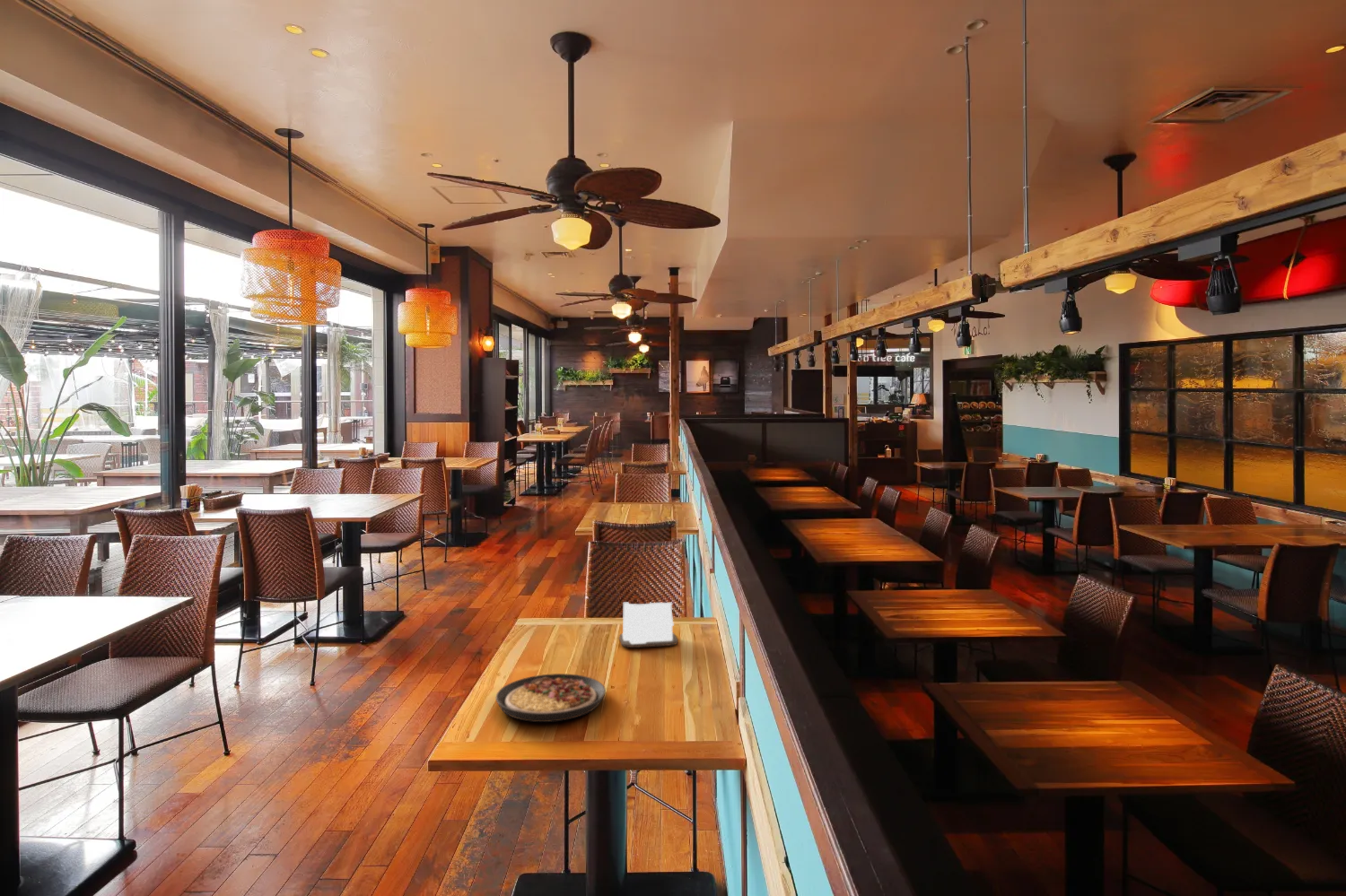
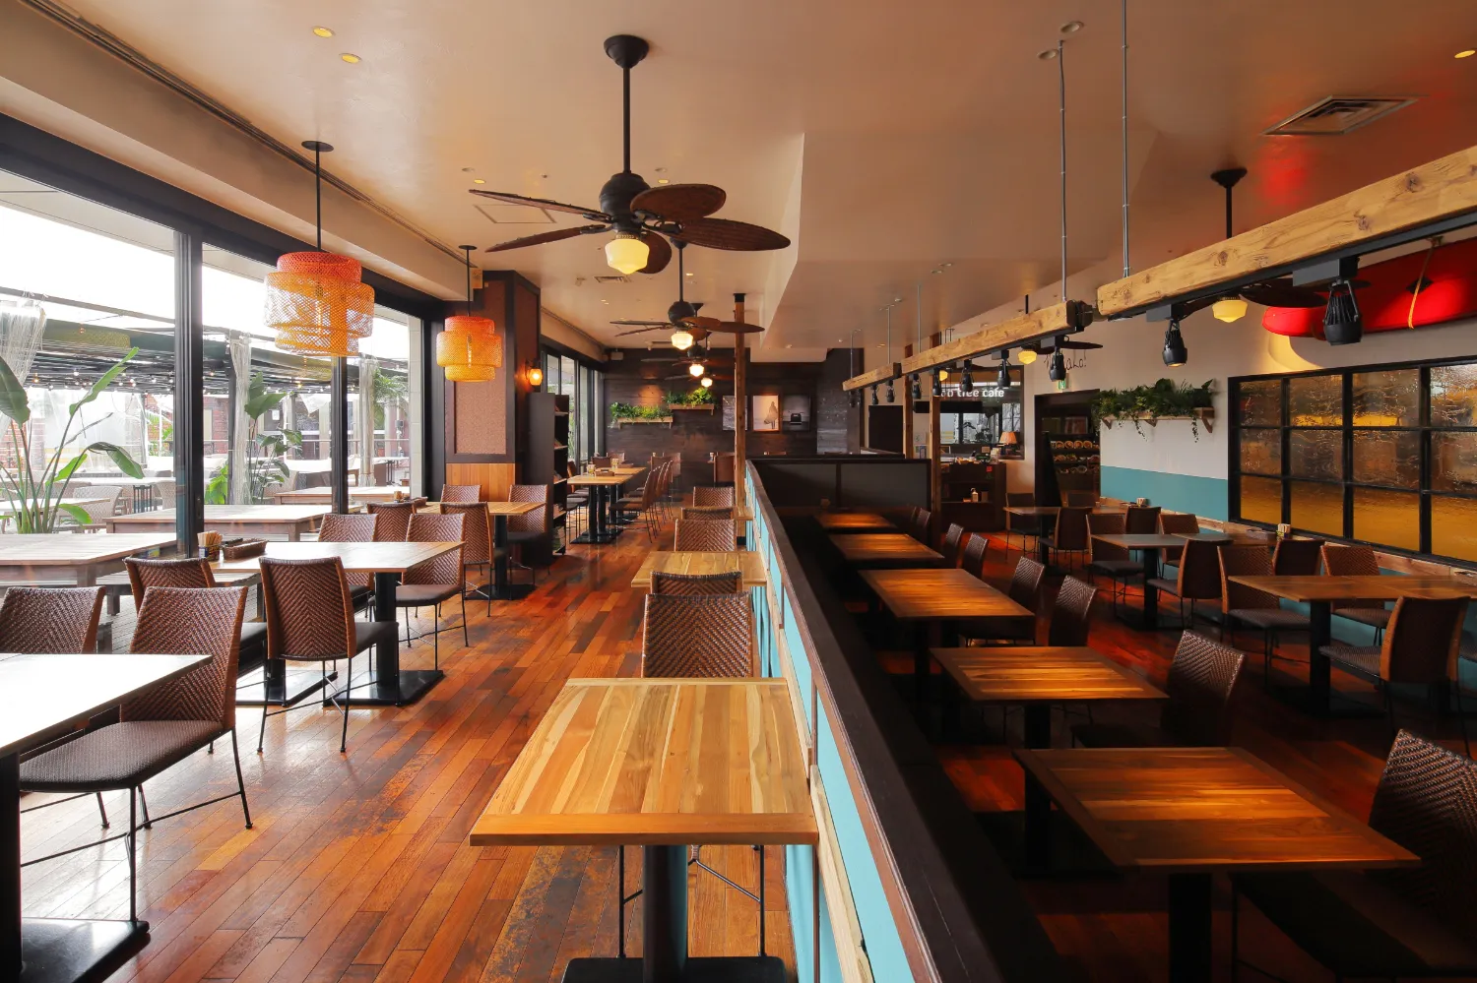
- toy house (648, 621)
- plate (551, 694)
